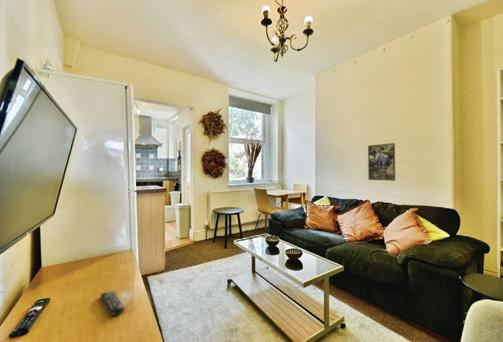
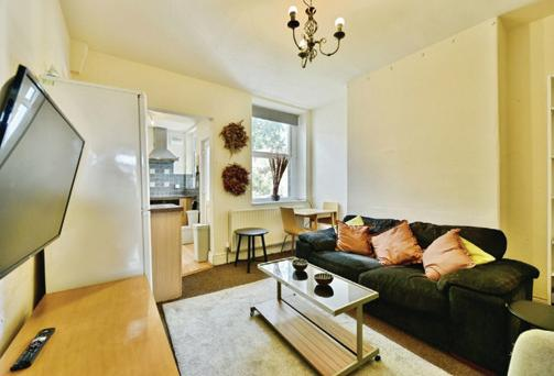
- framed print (381, 162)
- remote control (111, 301)
